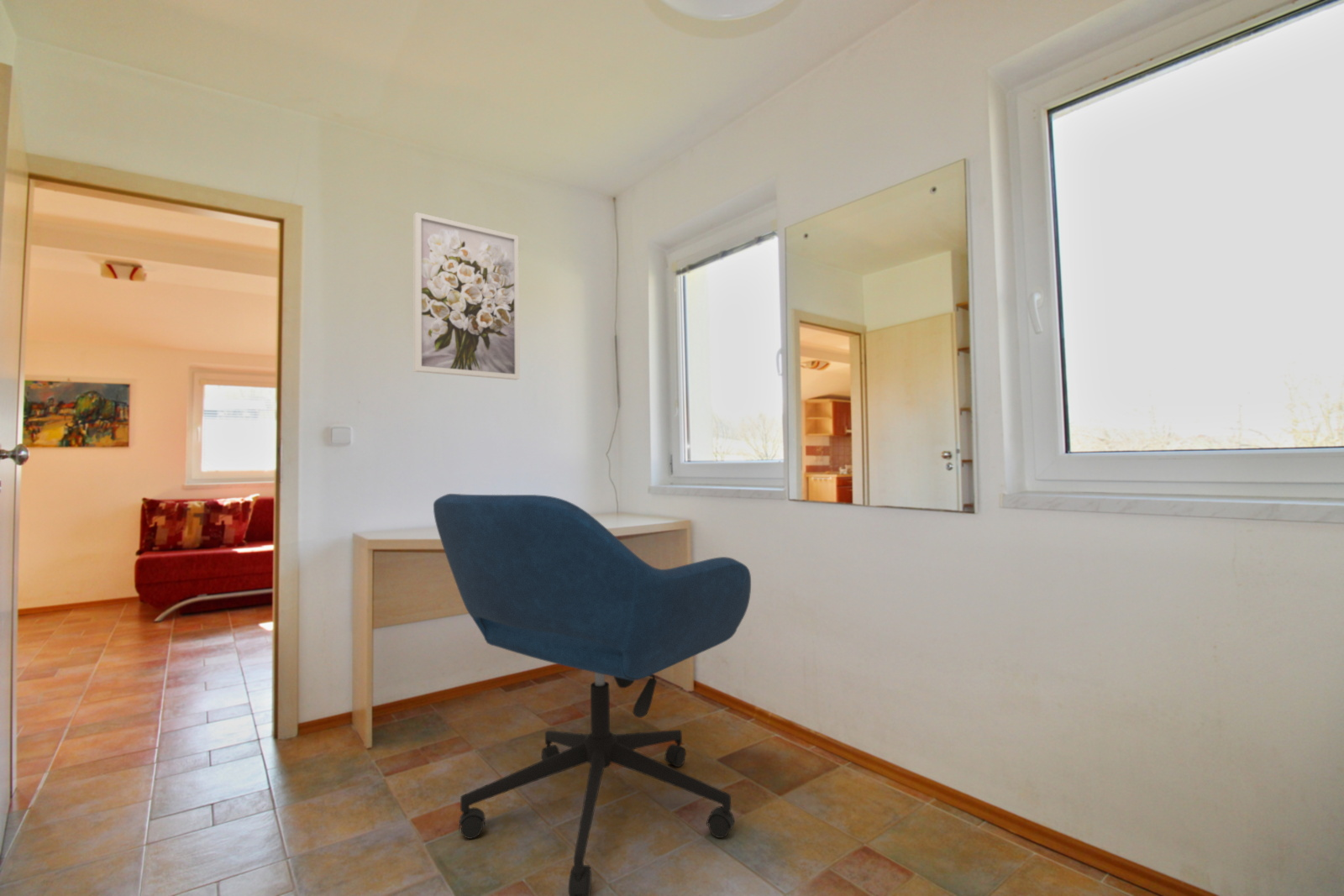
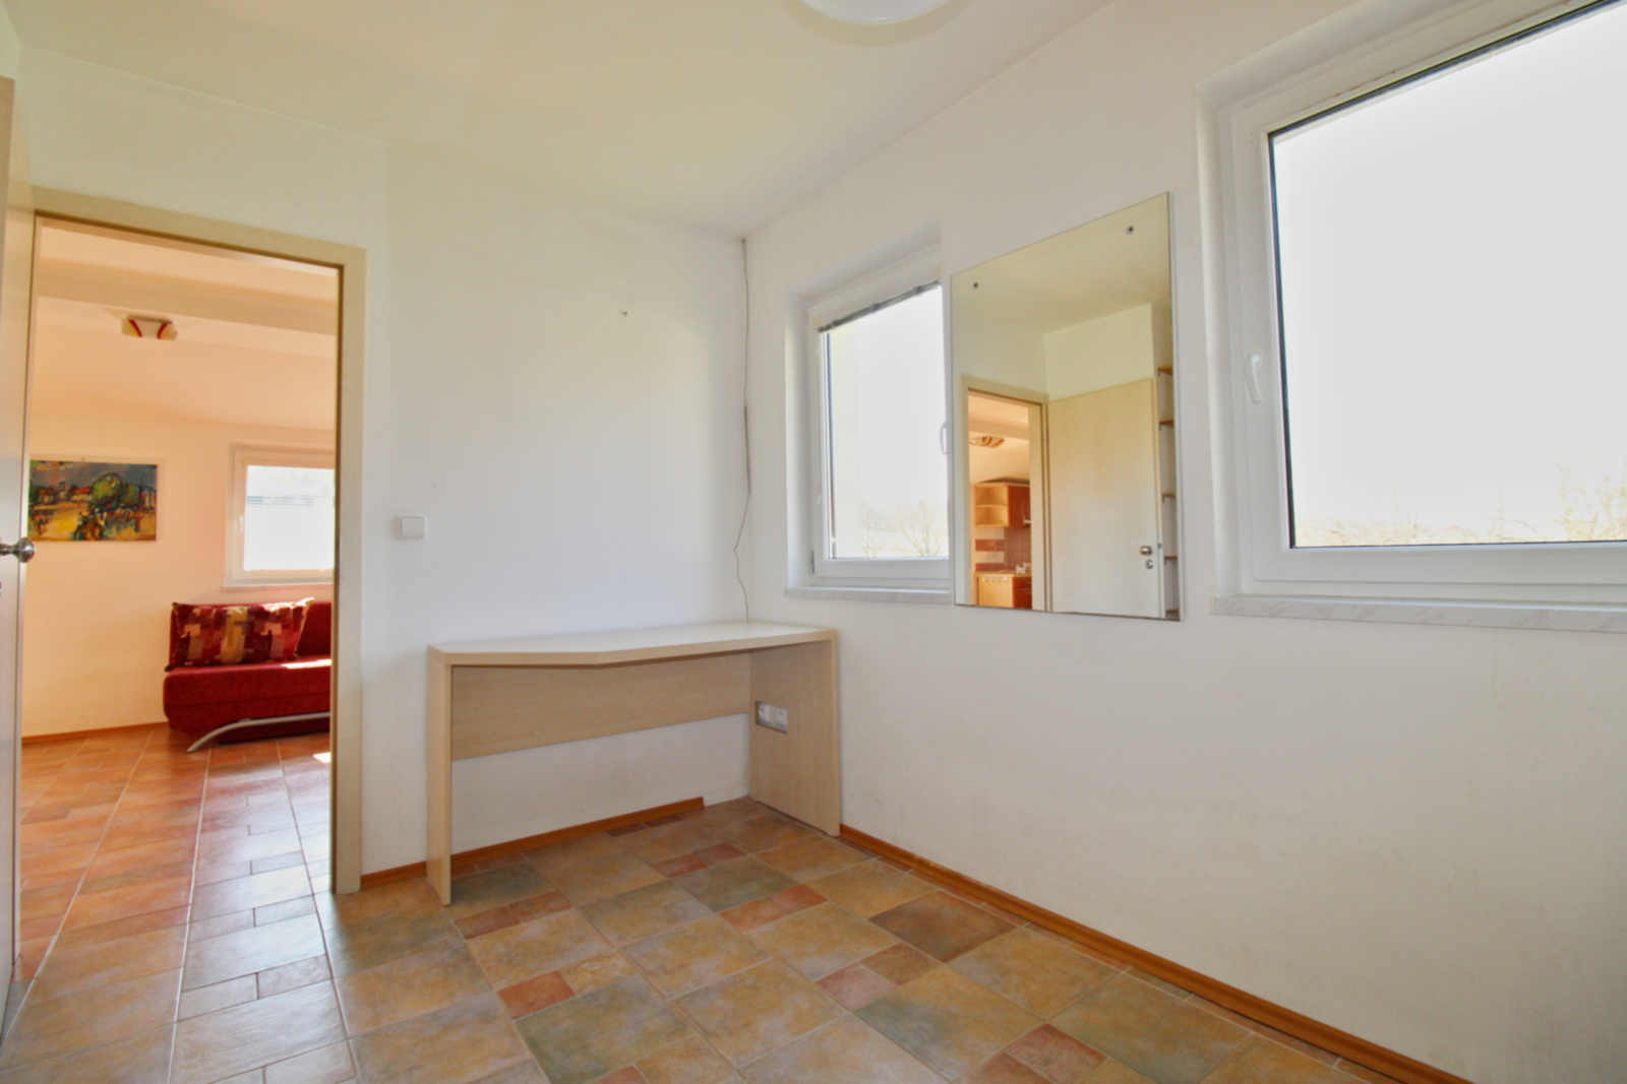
- wall art (469, 300)
- office chair (594, 651)
